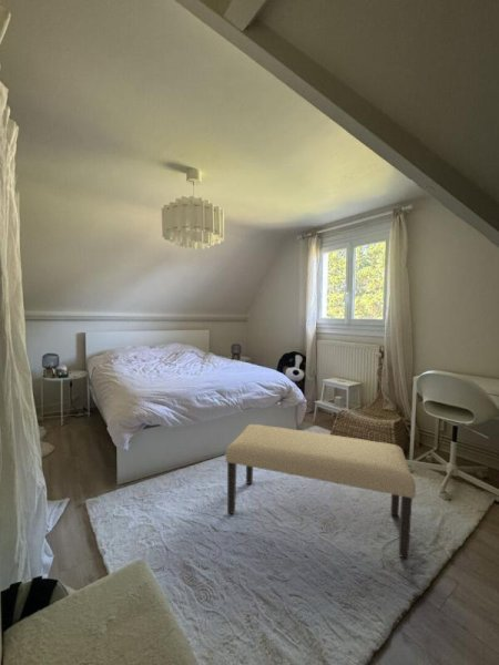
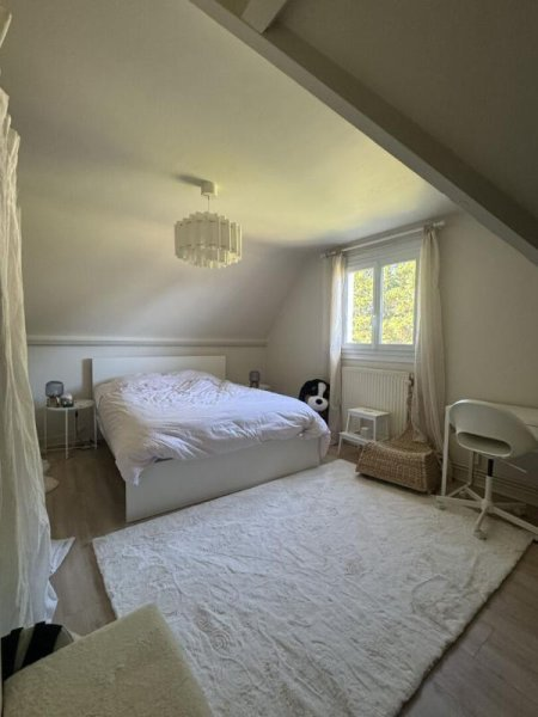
- bench (314, 478)
